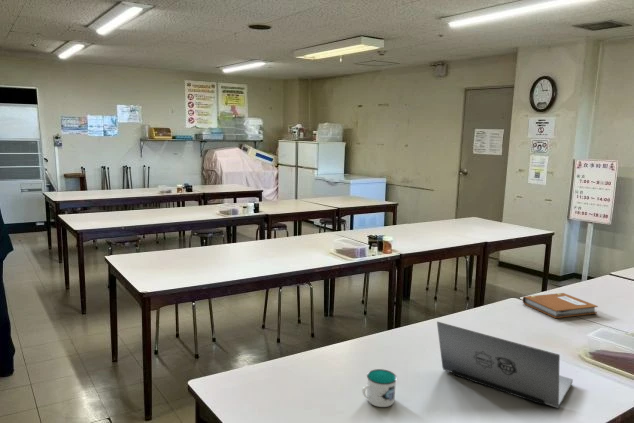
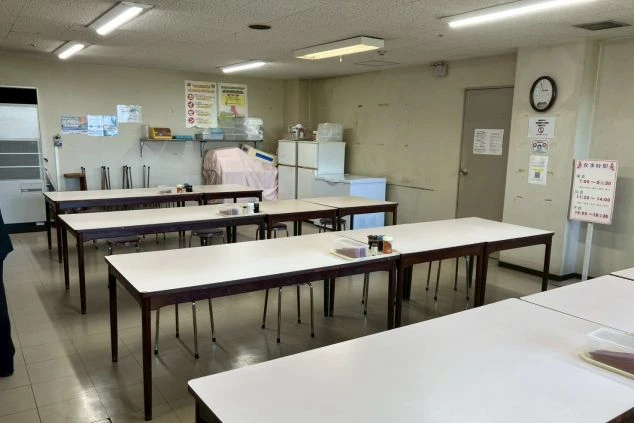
- notebook (559, 304)
- laptop (505, 353)
- mug (378, 389)
